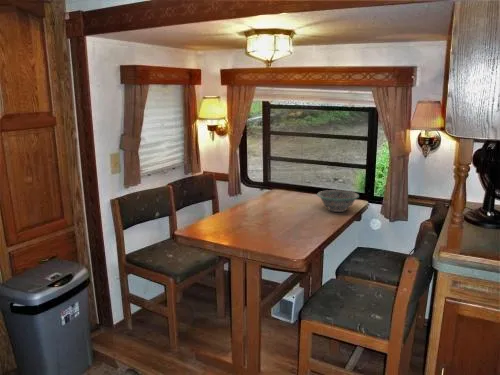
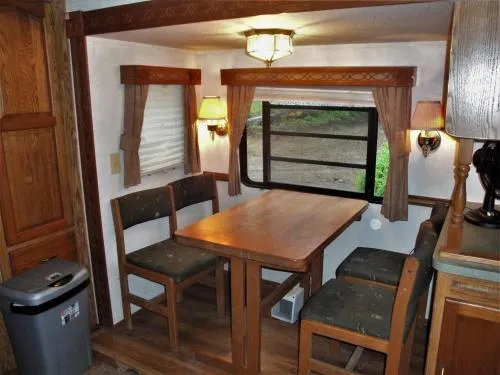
- decorative bowl (337, 202)
